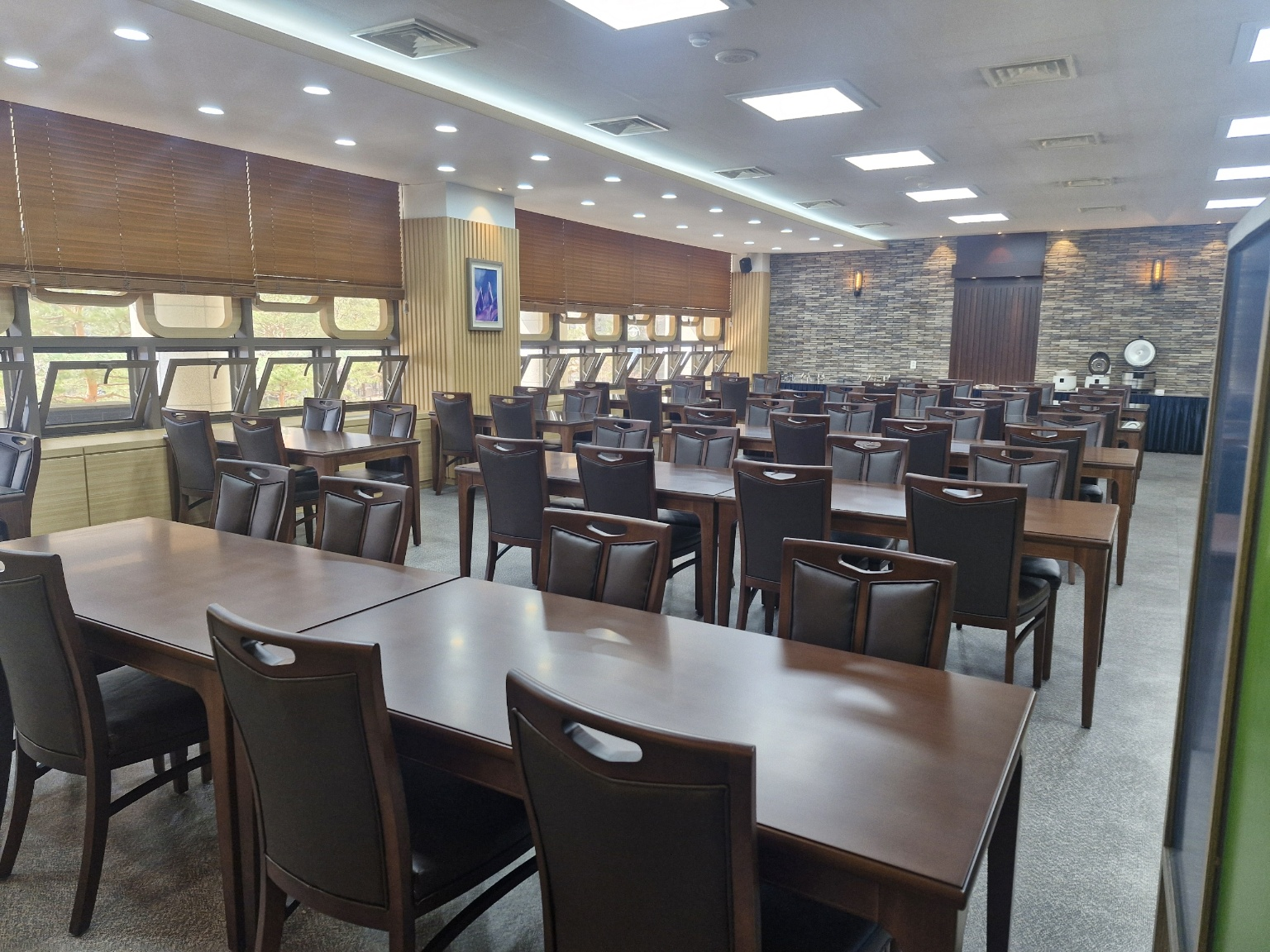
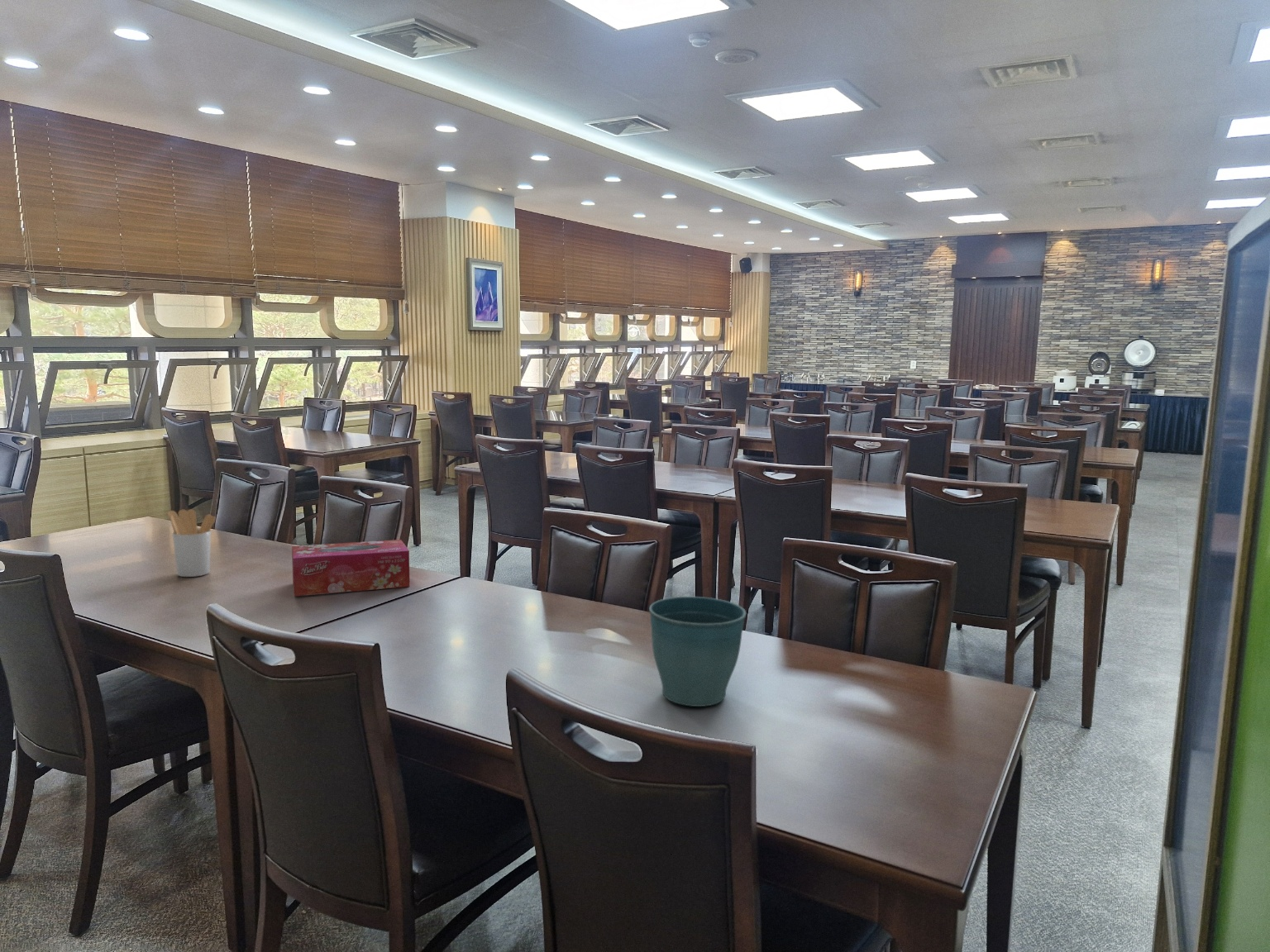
+ tissue box (350, 566)
+ utensil holder (189, 540)
+ flower pot (696, 652)
